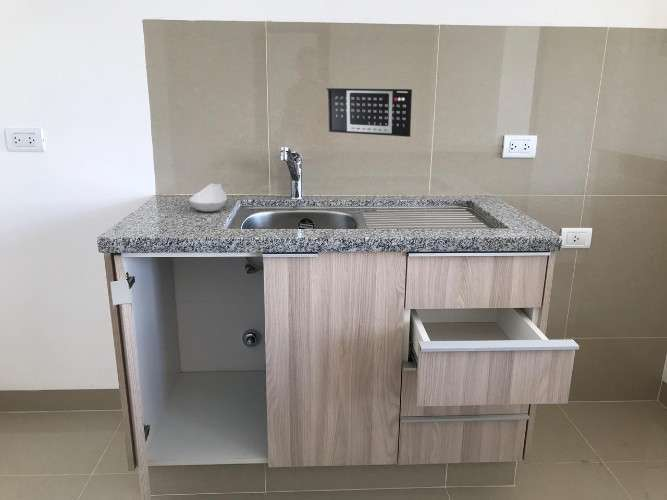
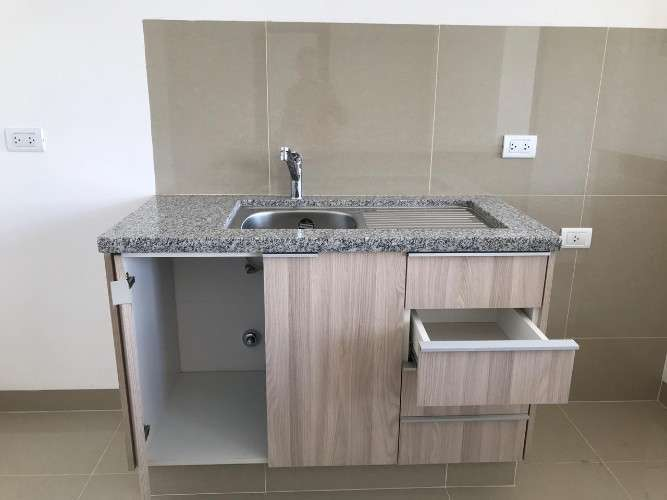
- spoon rest (212, 196)
- calendar (368, 112)
